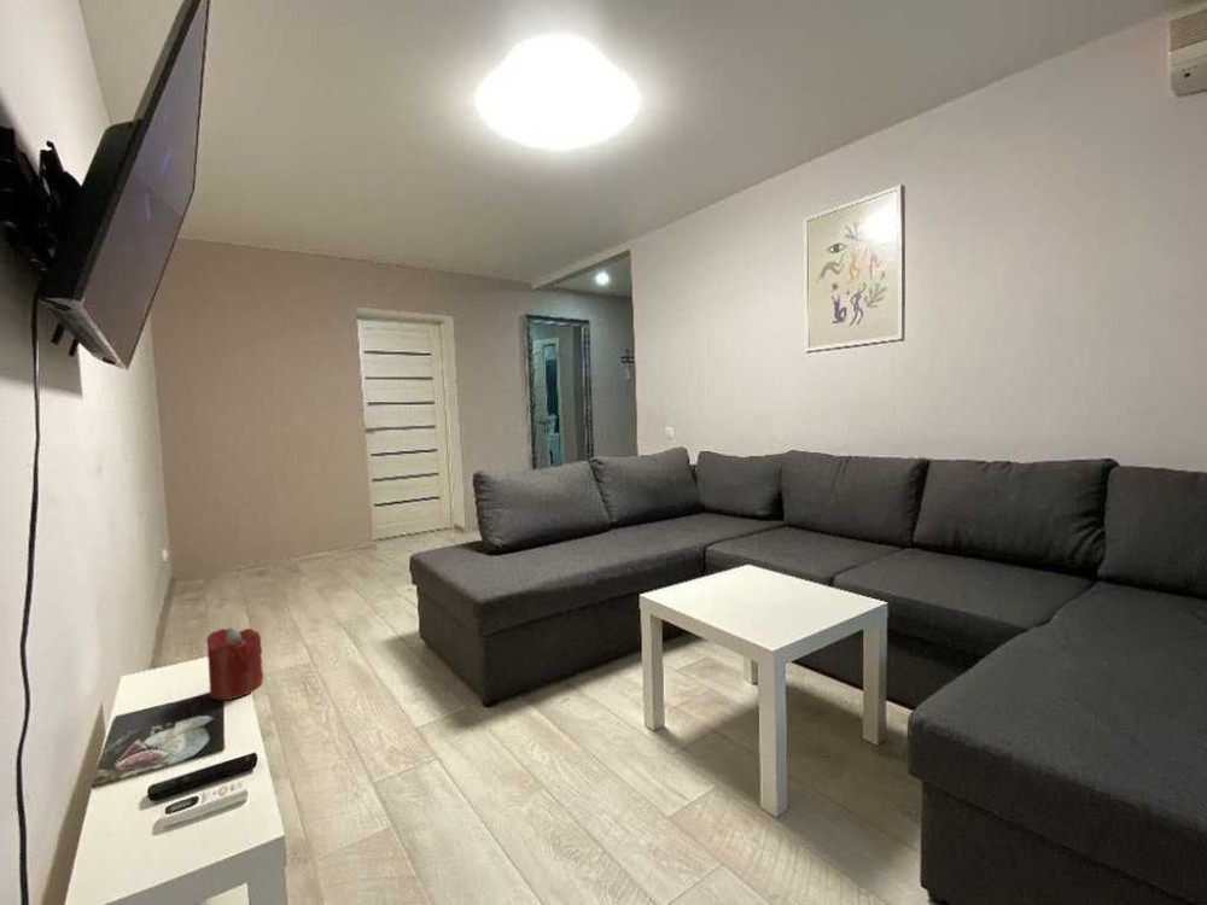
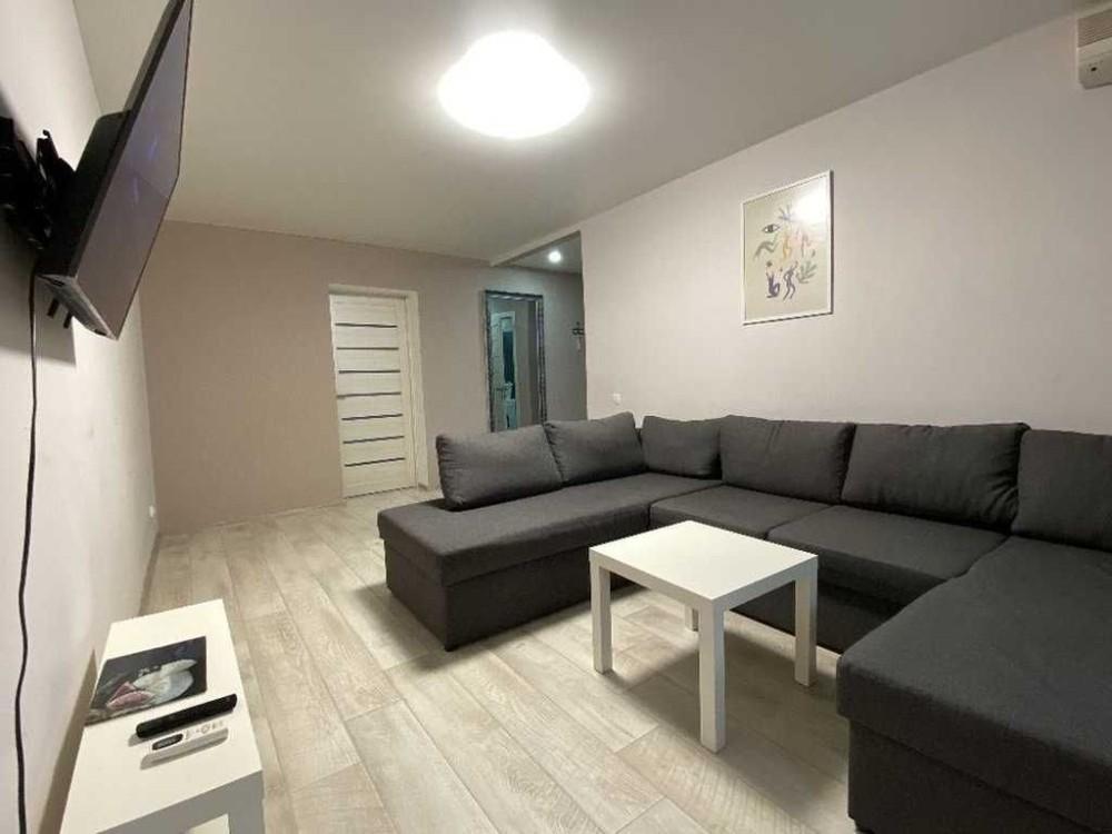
- candle (234, 658)
